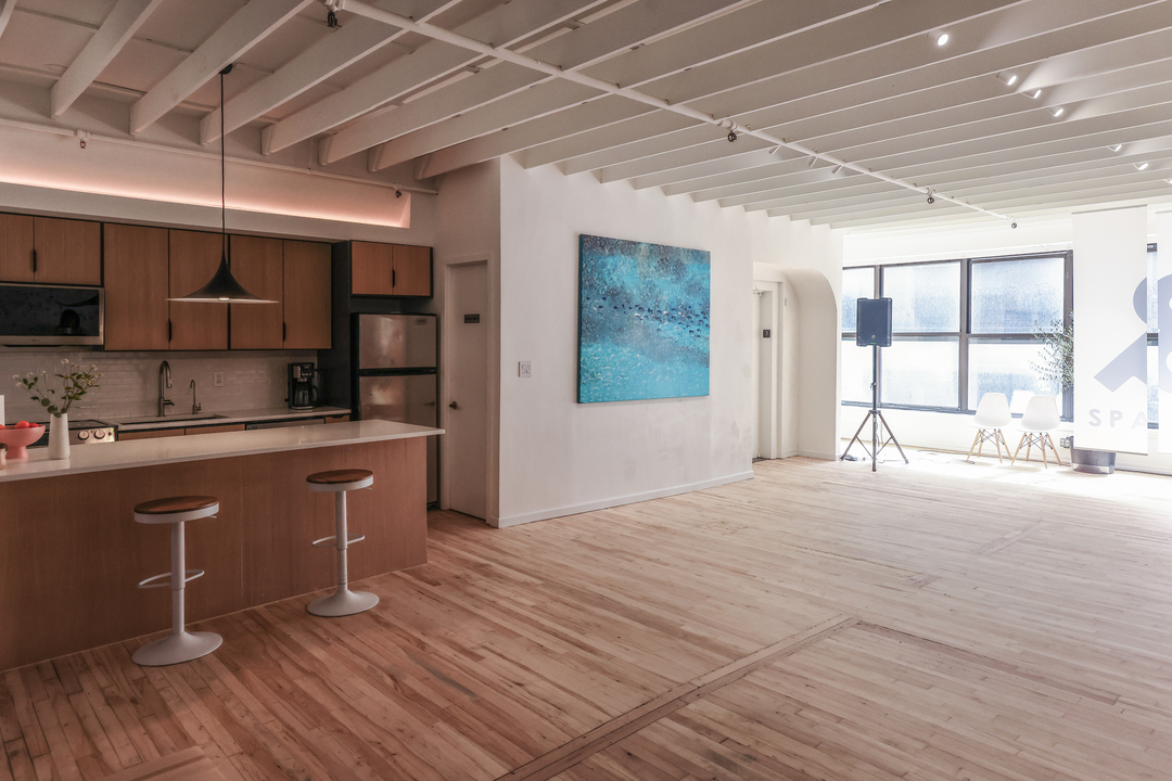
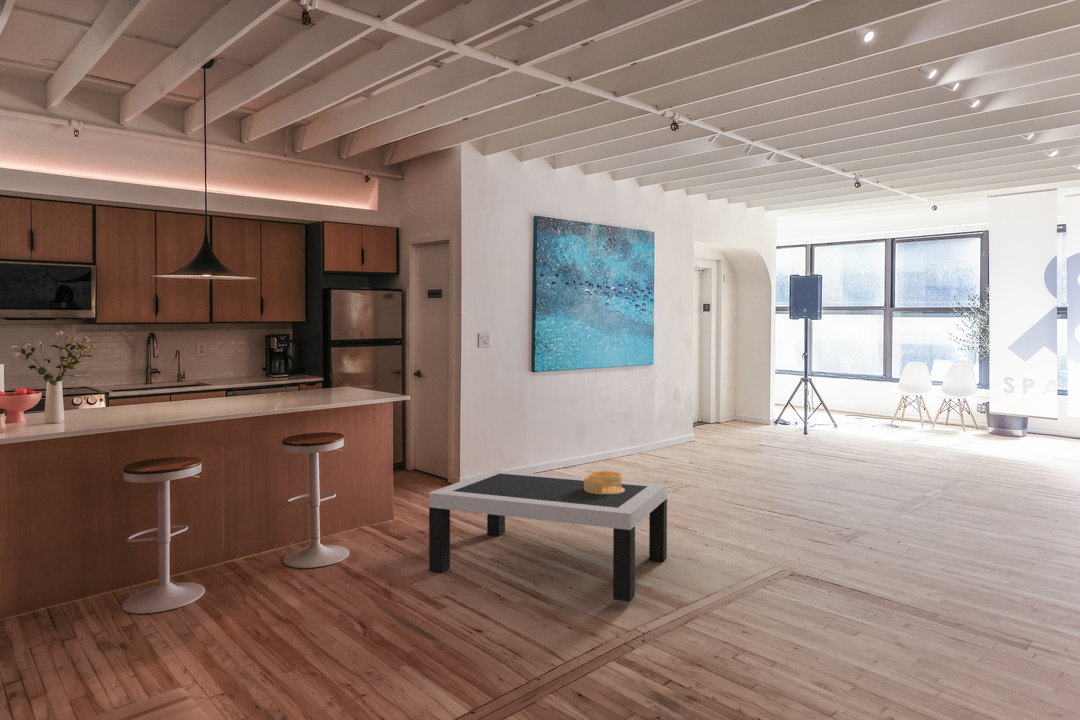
+ coffee table (551, 520)
+ architectural model (604, 481)
